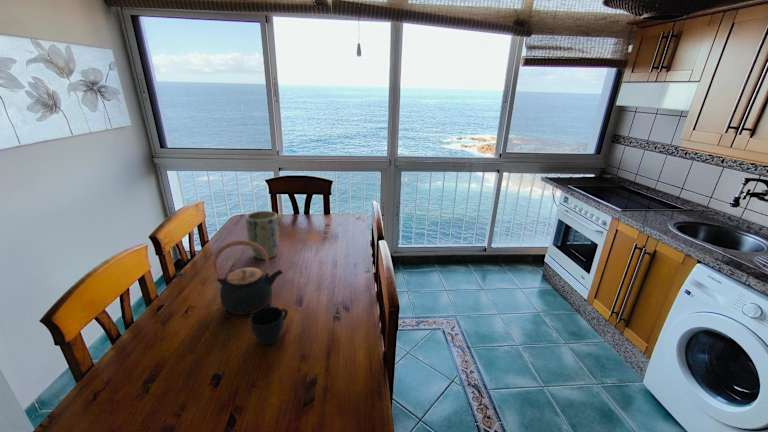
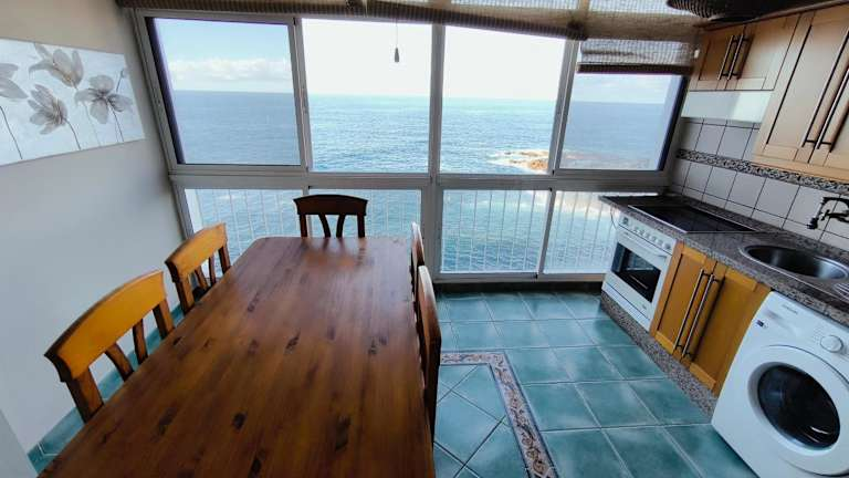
- teapot (249, 272)
- plant pot (263, 235)
- cup (270, 326)
